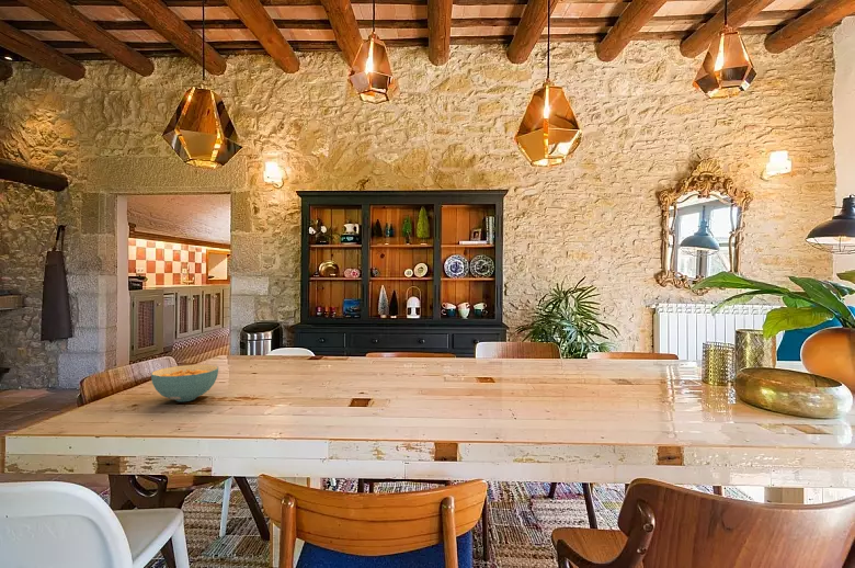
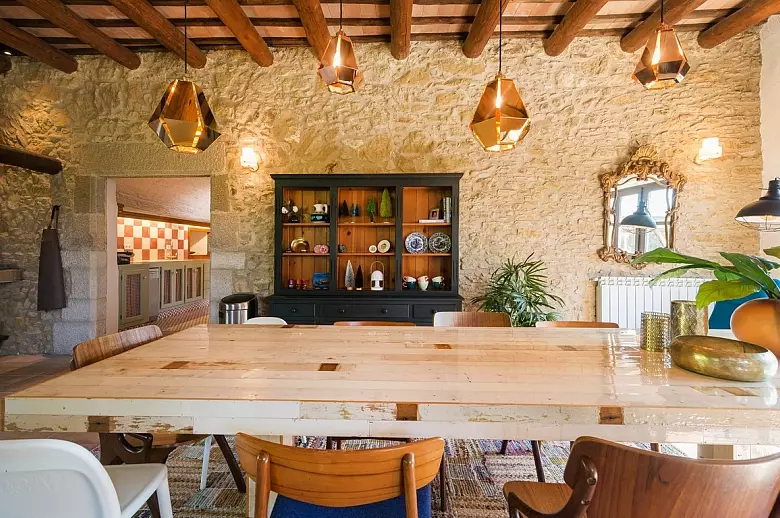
- cereal bowl (185, 384)
